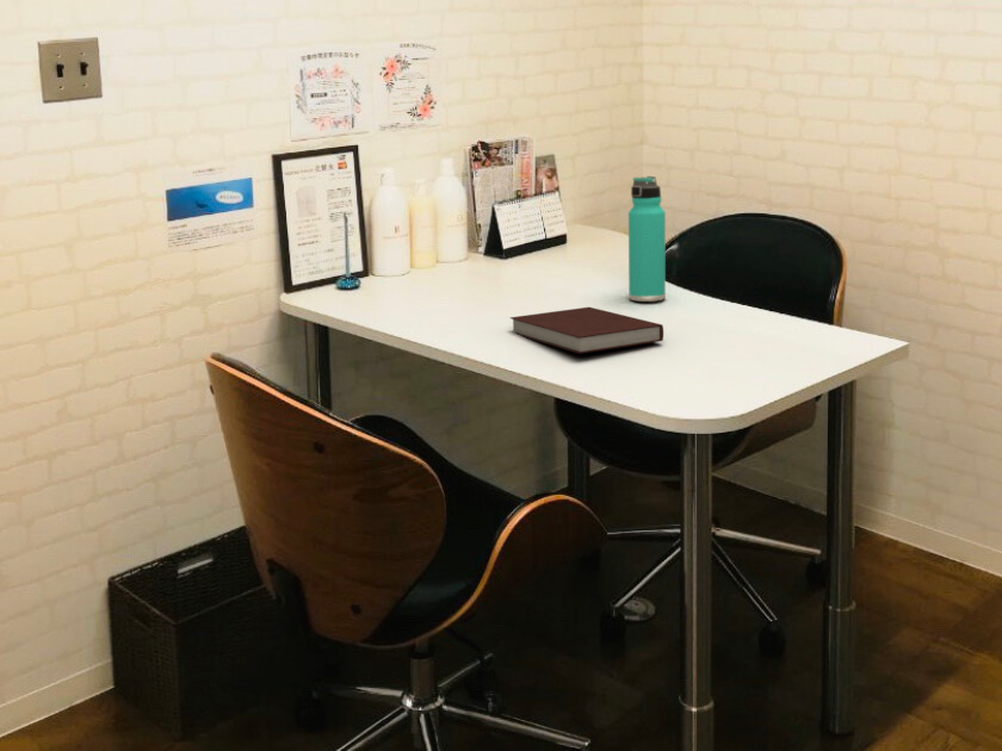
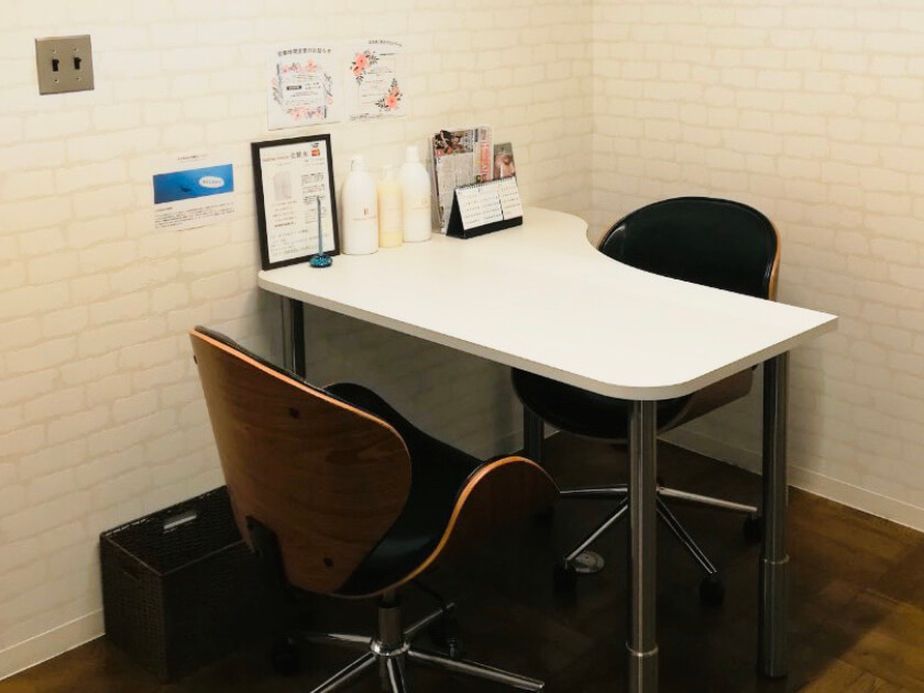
- thermos bottle (647, 237)
- notebook (584, 328)
